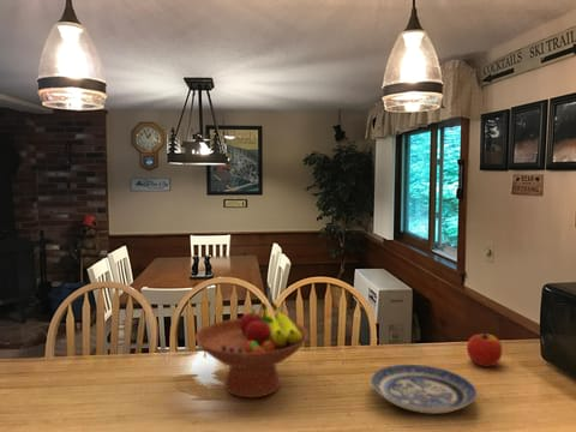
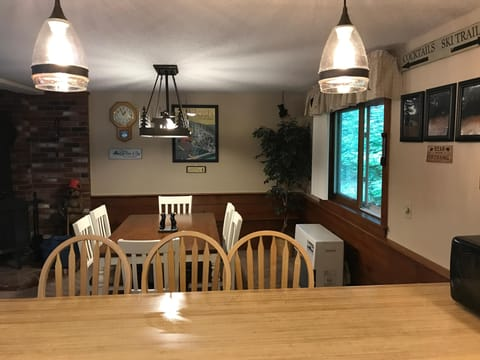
- apple (484, 348)
- fruit bowl (252, 349)
- plate (421, 390)
